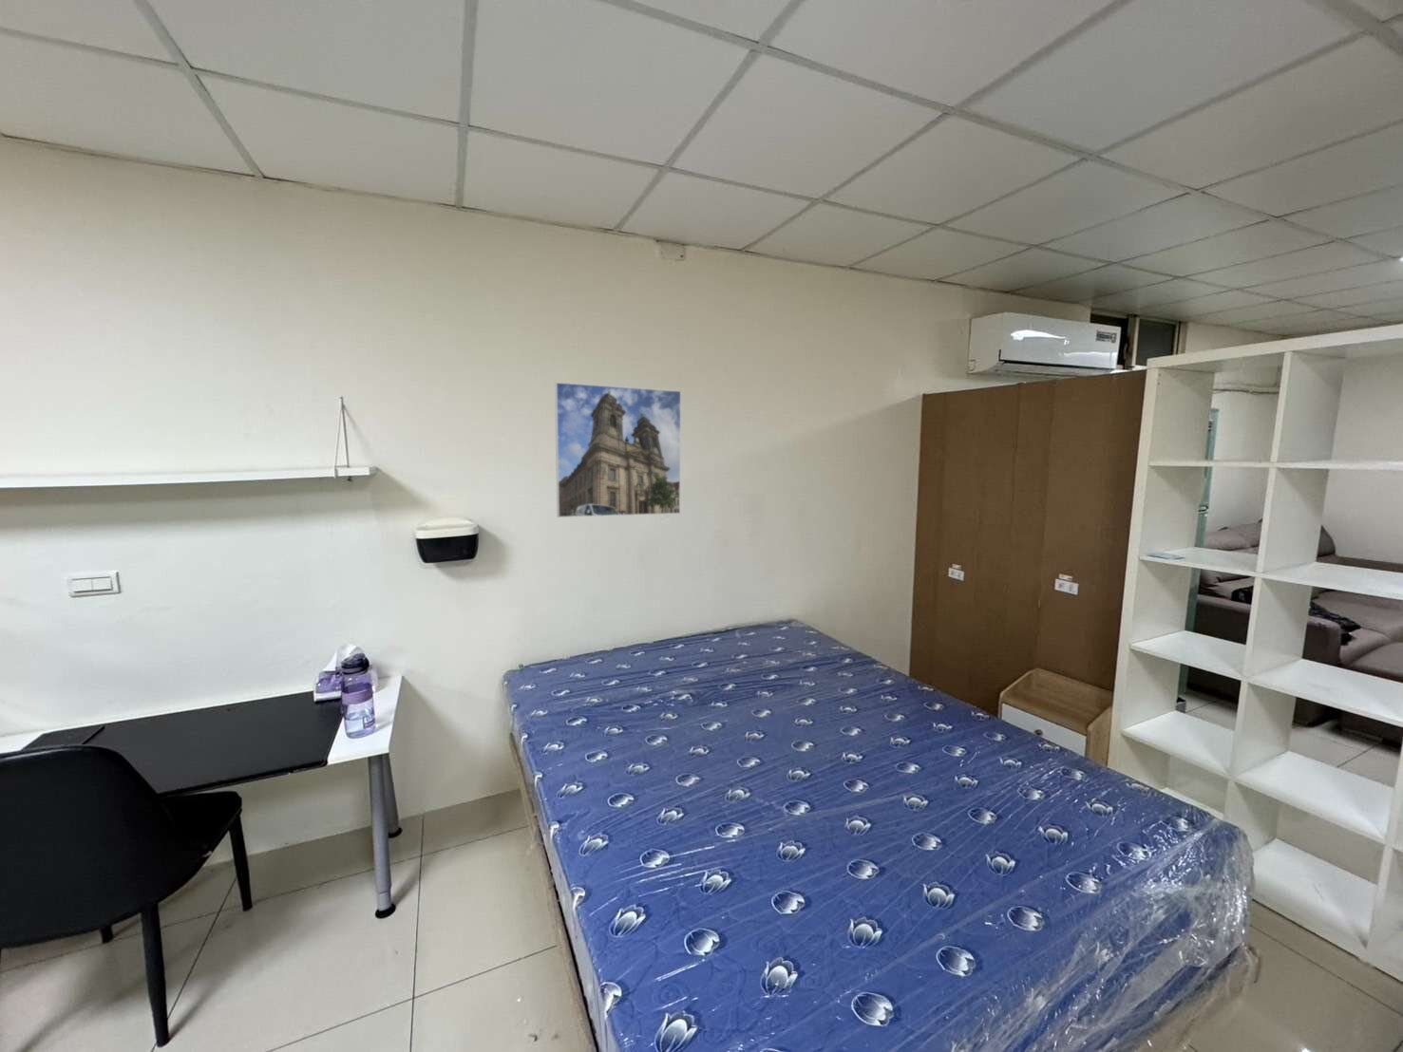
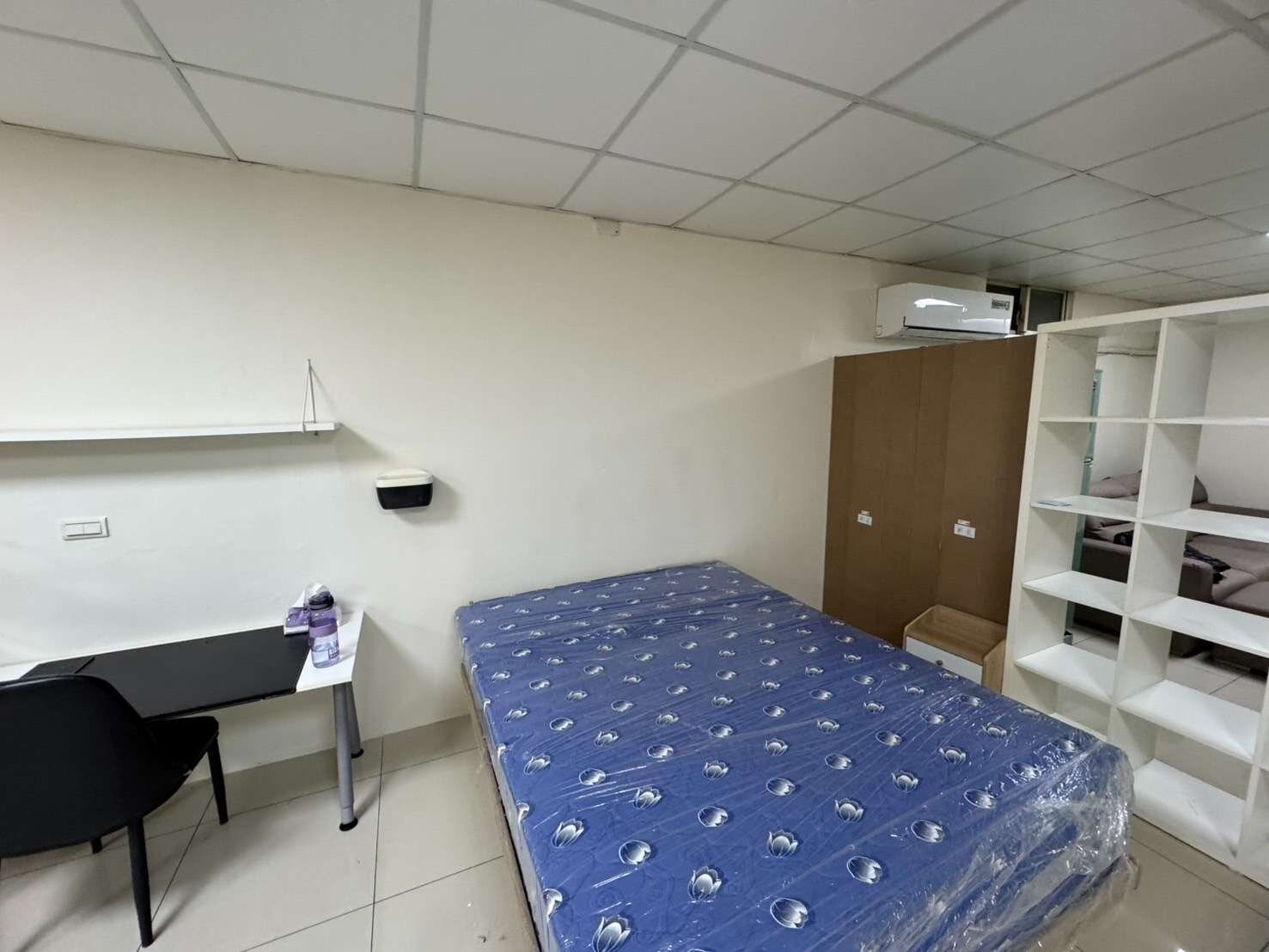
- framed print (620, 452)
